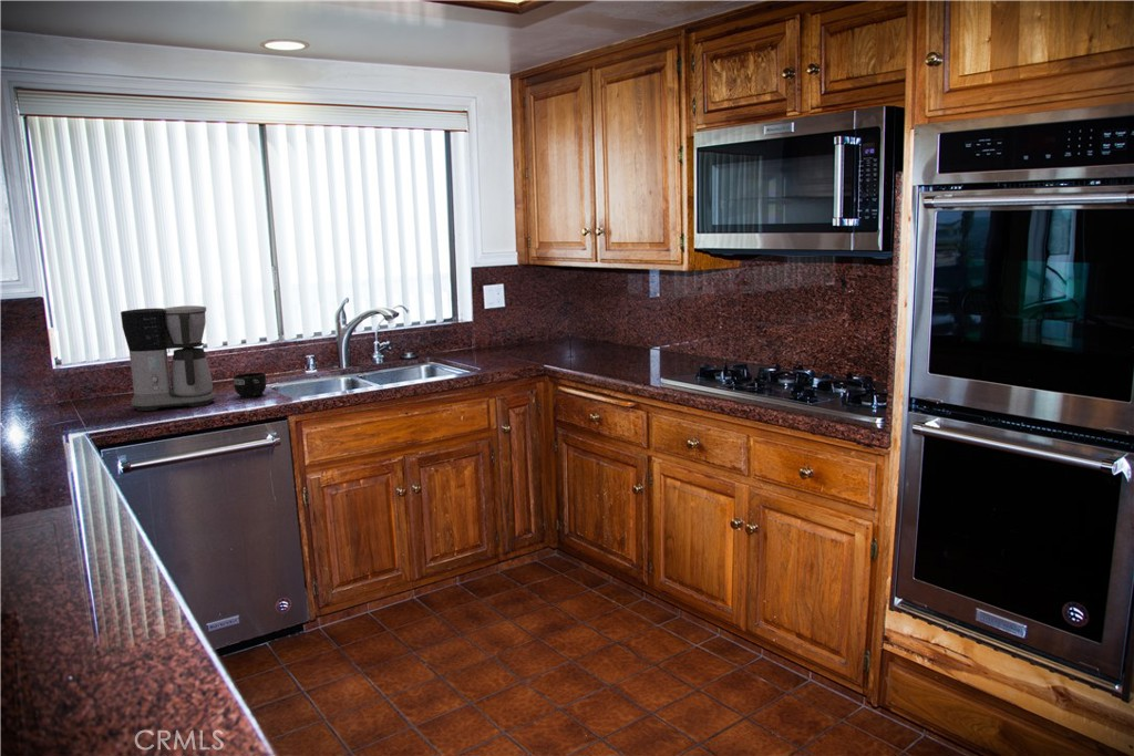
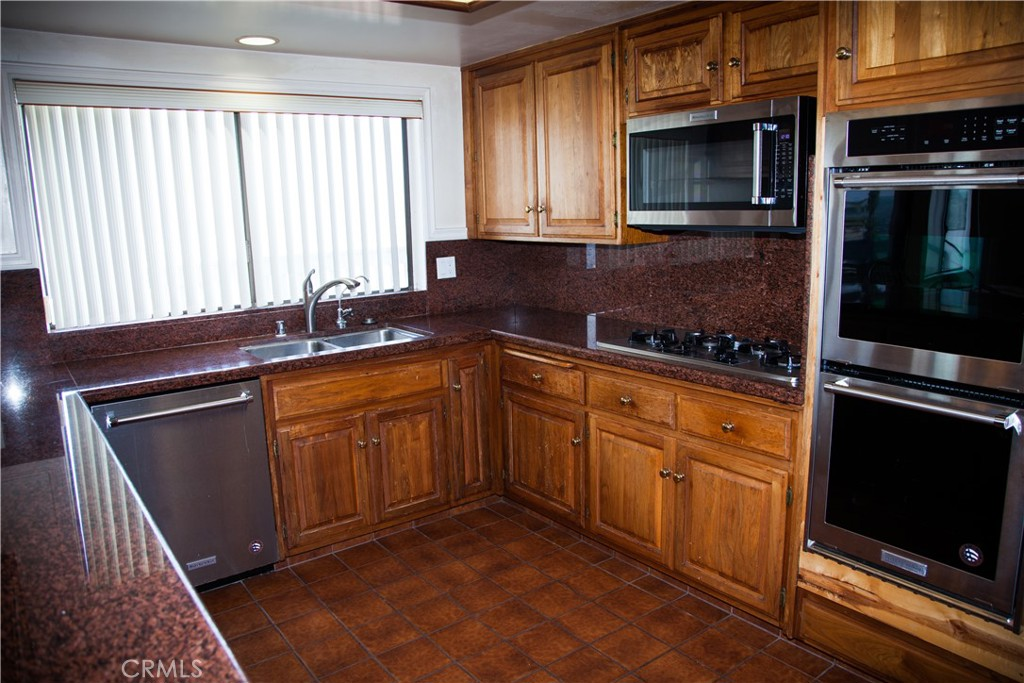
- coffee maker (167, 358)
- mug (250, 385)
